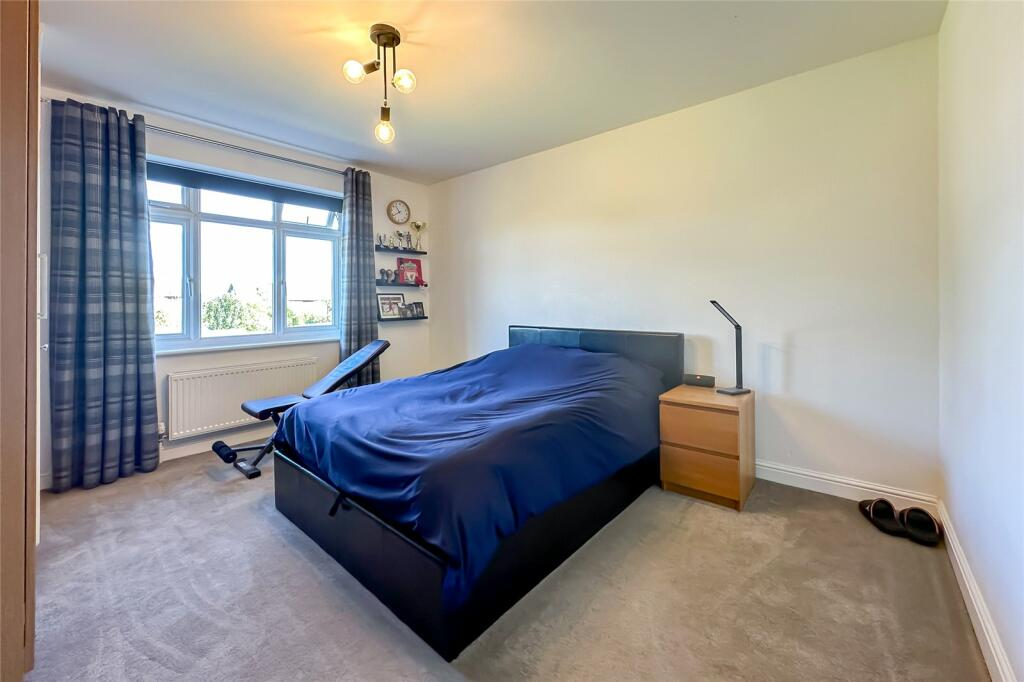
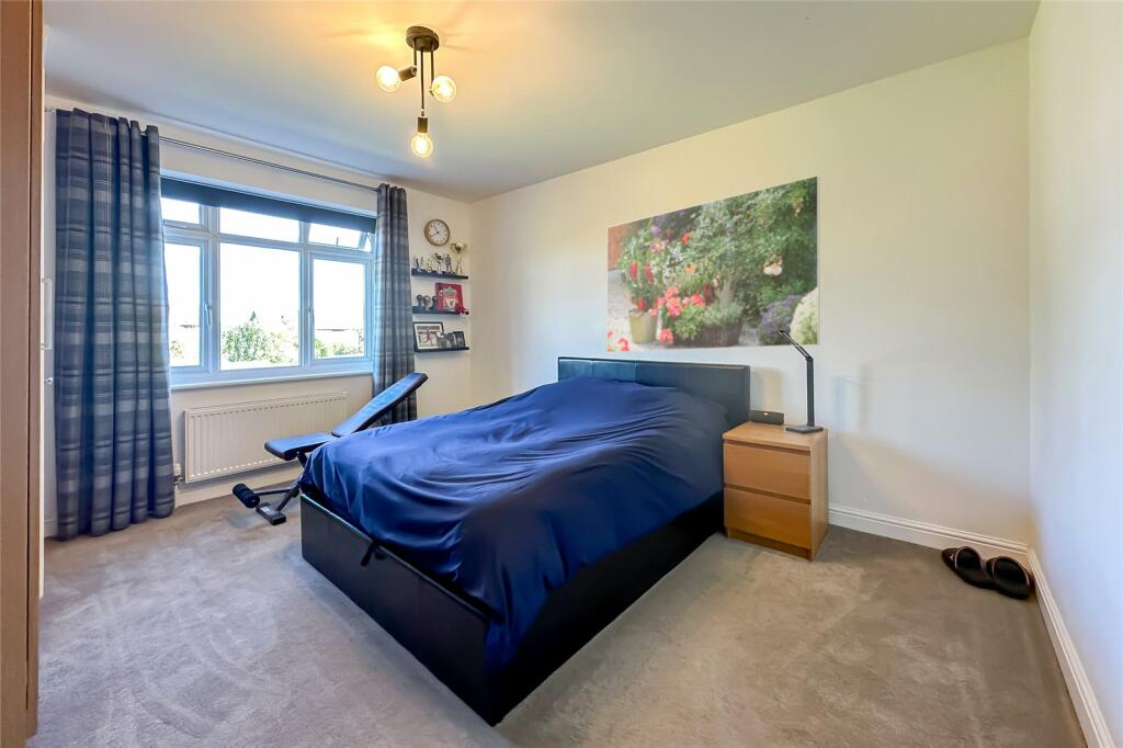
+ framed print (697, 276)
